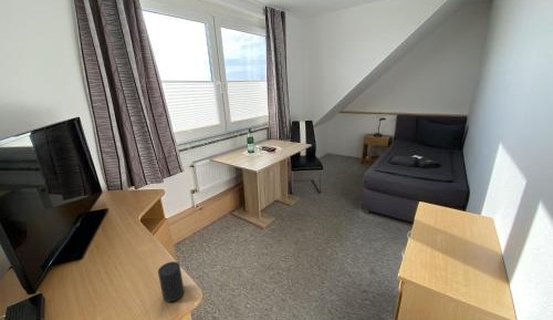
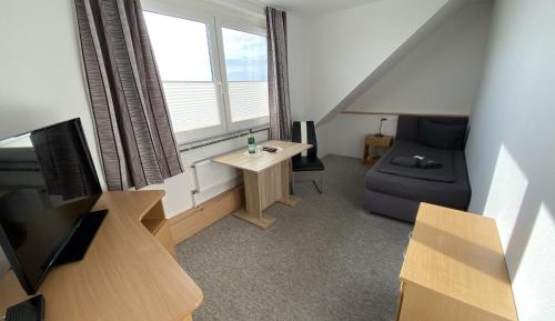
- cup (171, 280)
